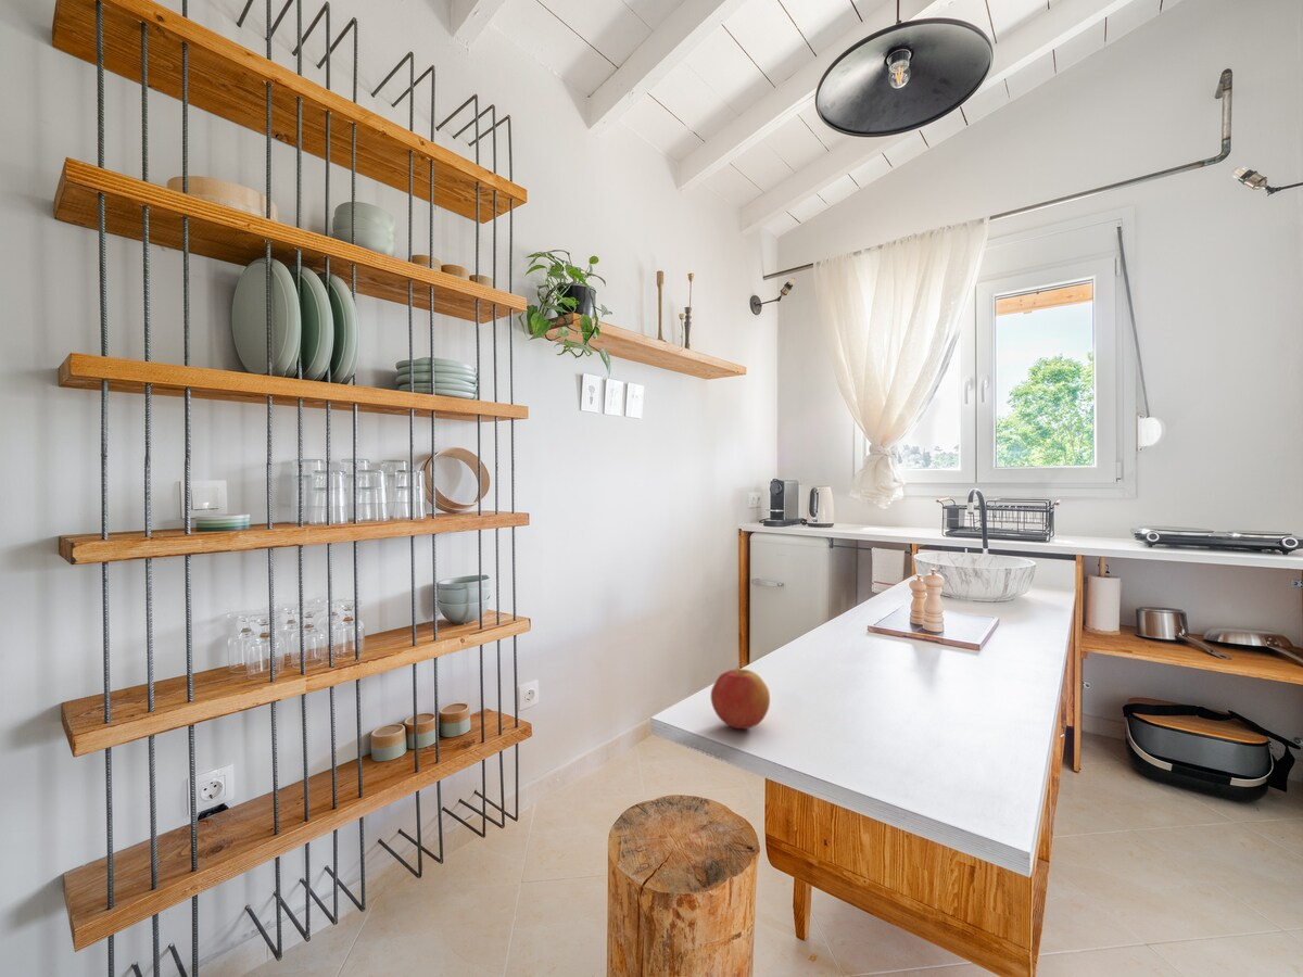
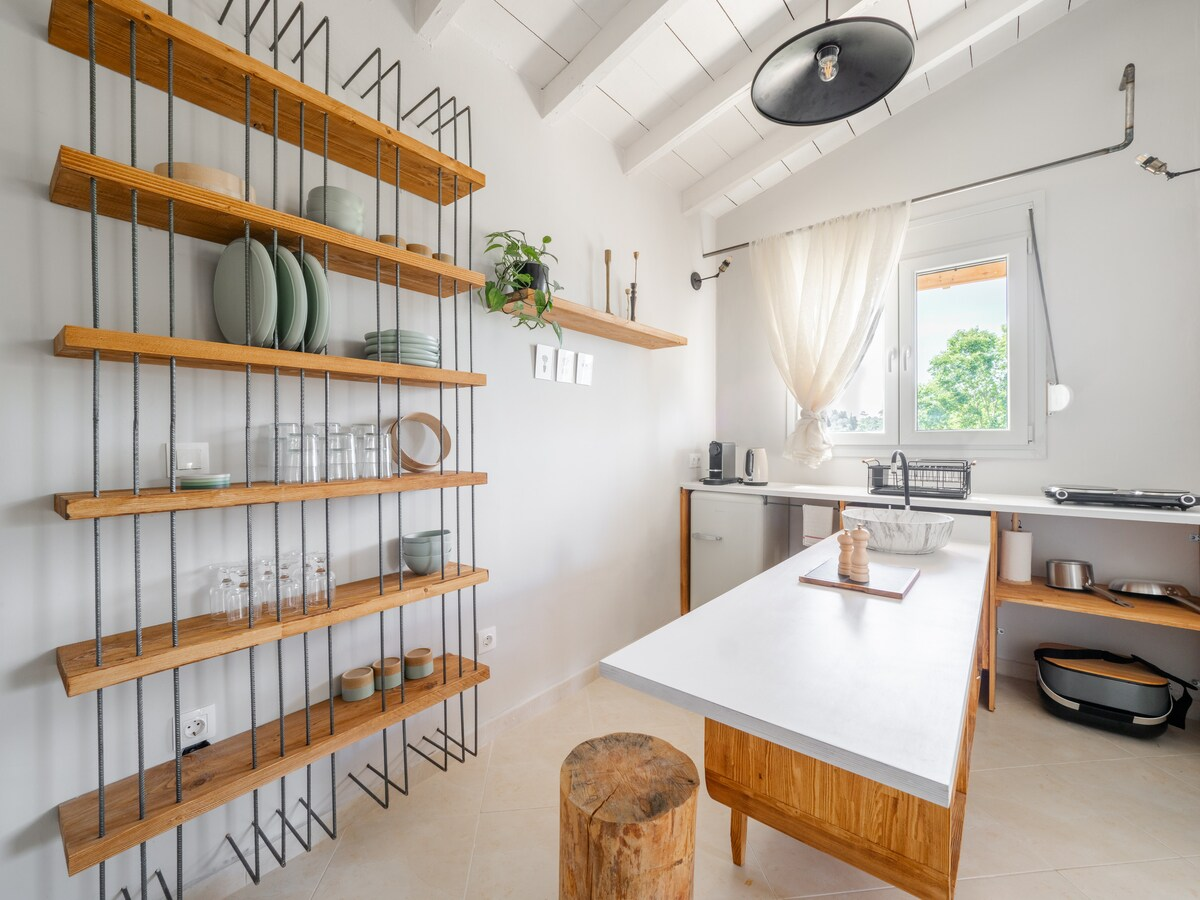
- apple (739, 696)
